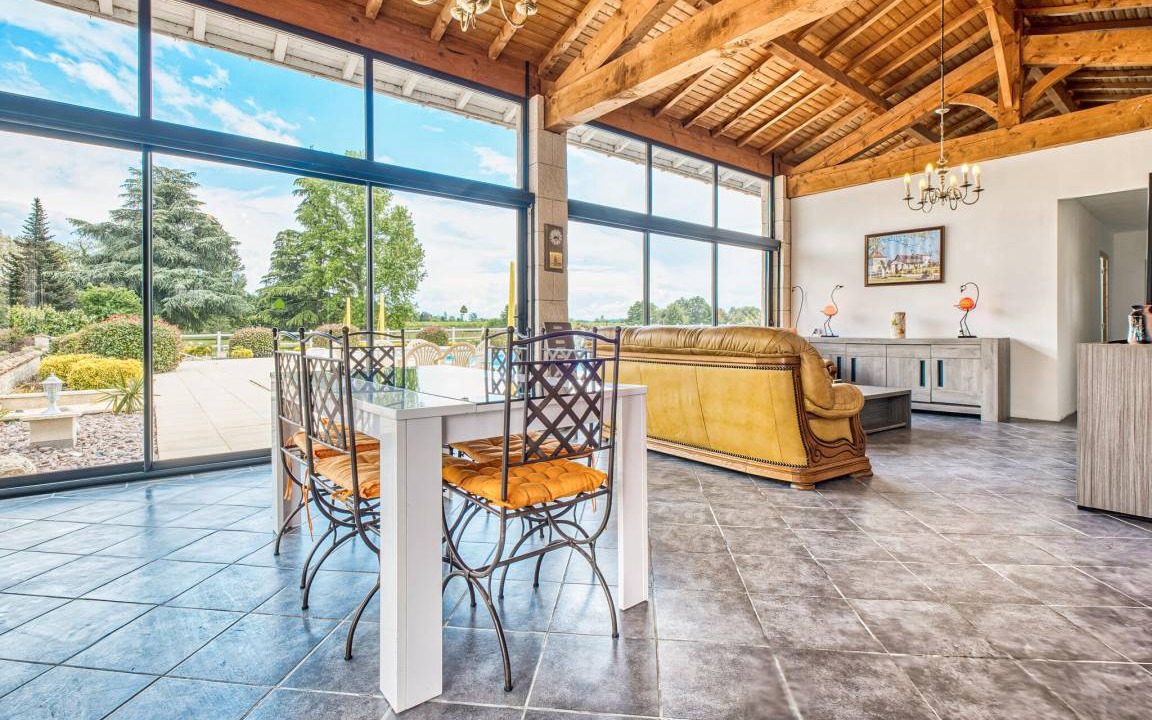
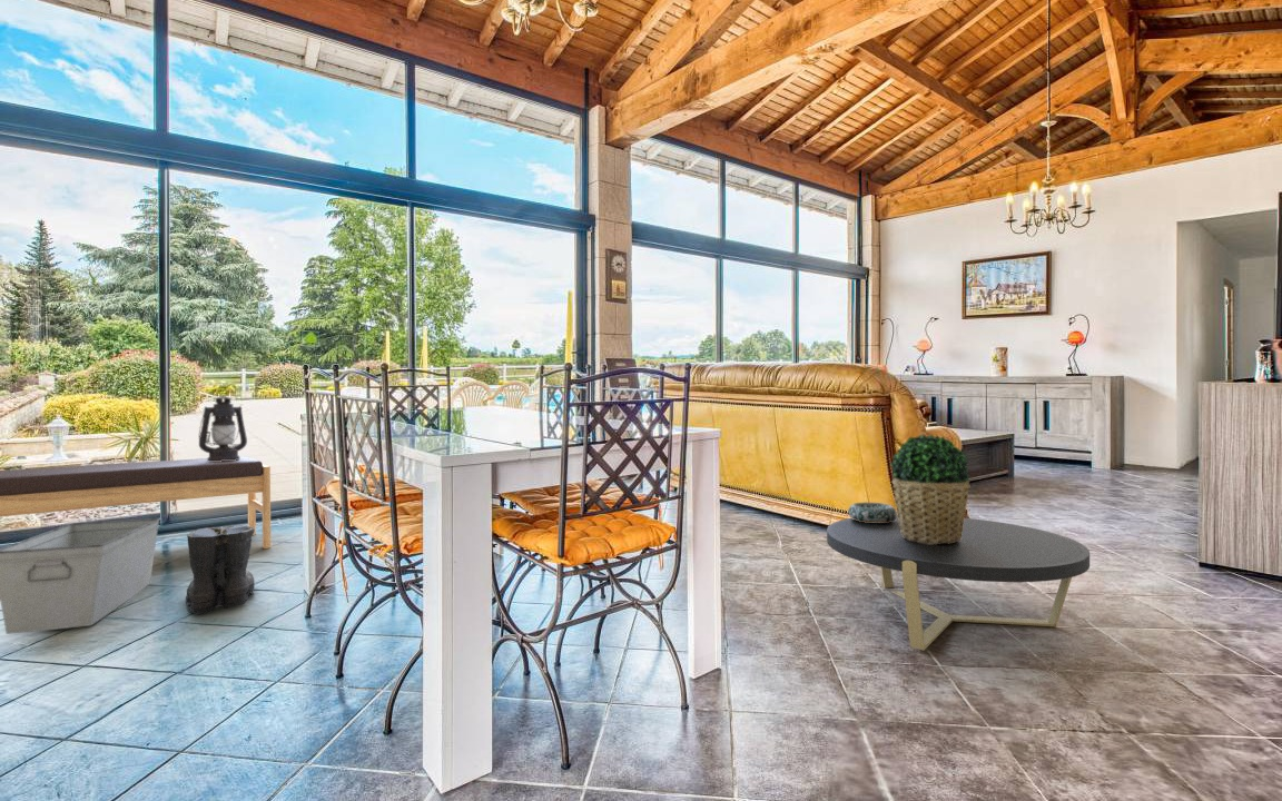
+ potted plant (929, 486)
+ bench (124, 504)
+ decorative bowl (871, 512)
+ coffee table (948, 577)
+ storage bin (86, 570)
+ boots (221, 562)
+ lantern (223, 427)
